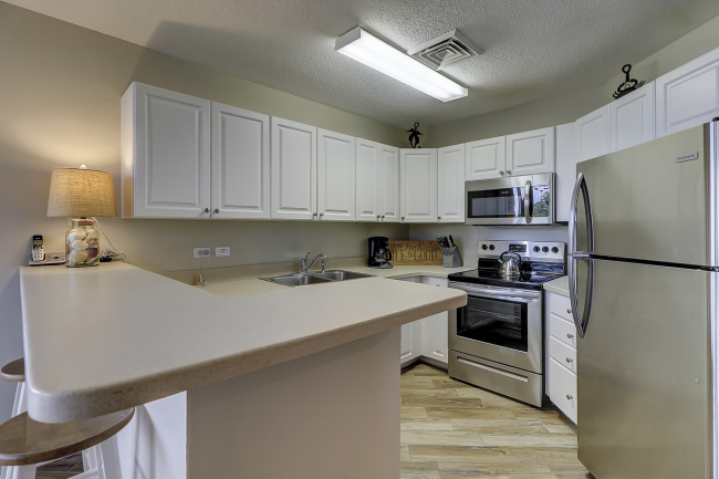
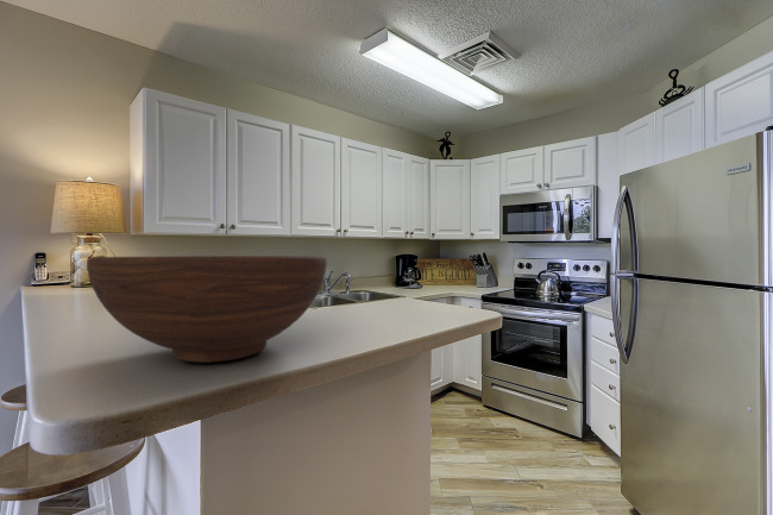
+ fruit bowl (221, 304)
